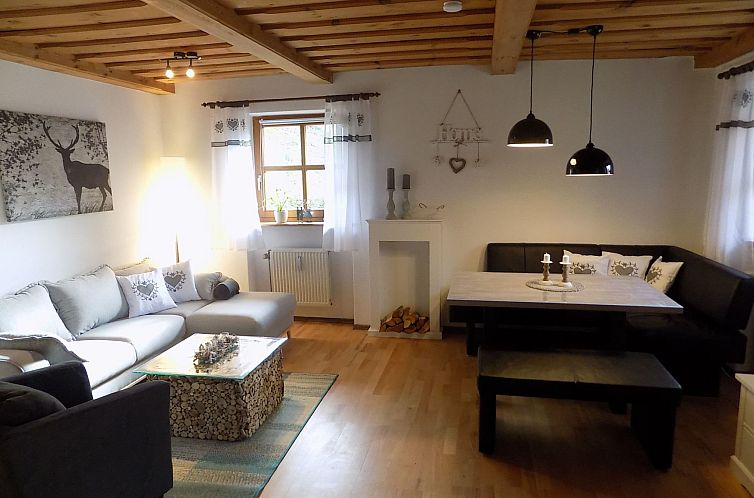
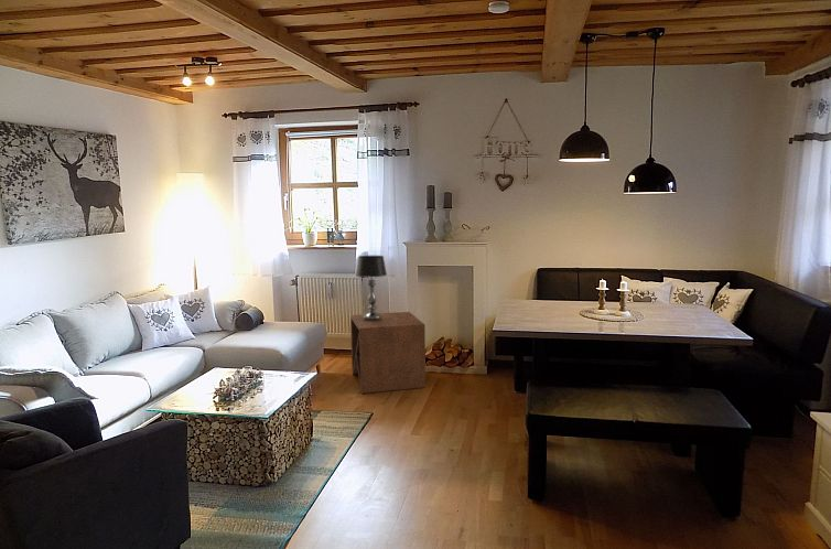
+ table lamp (371, 288)
+ side table (387, 349)
